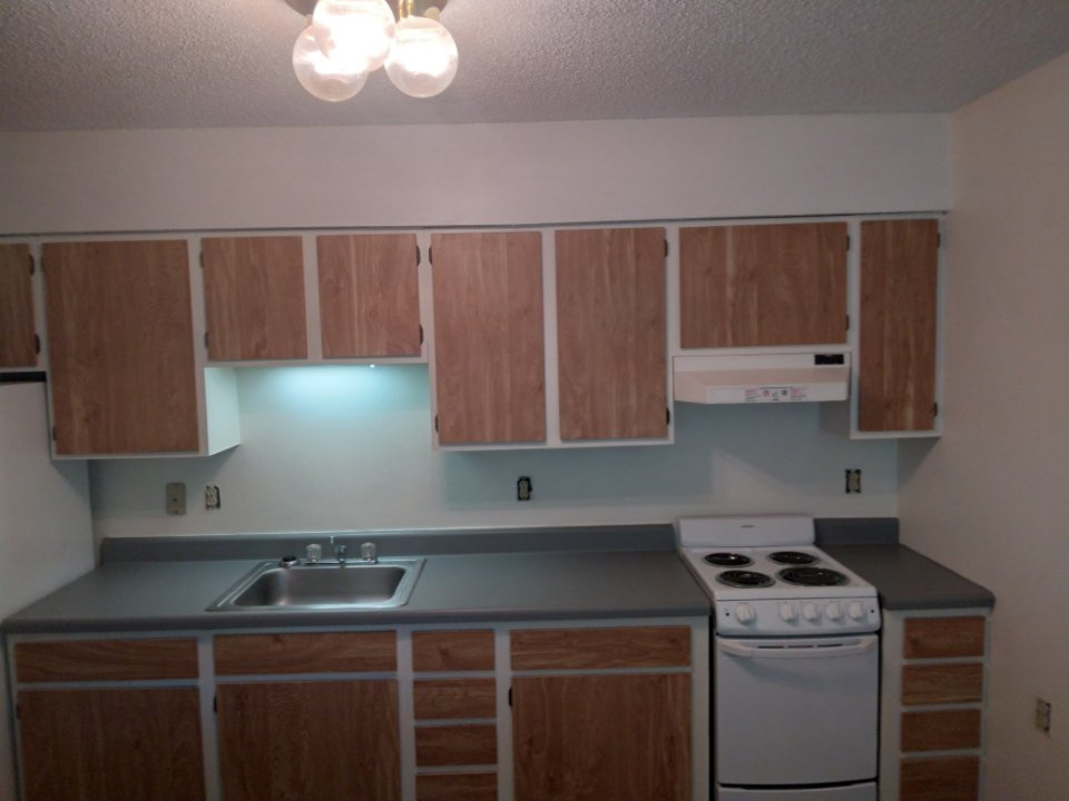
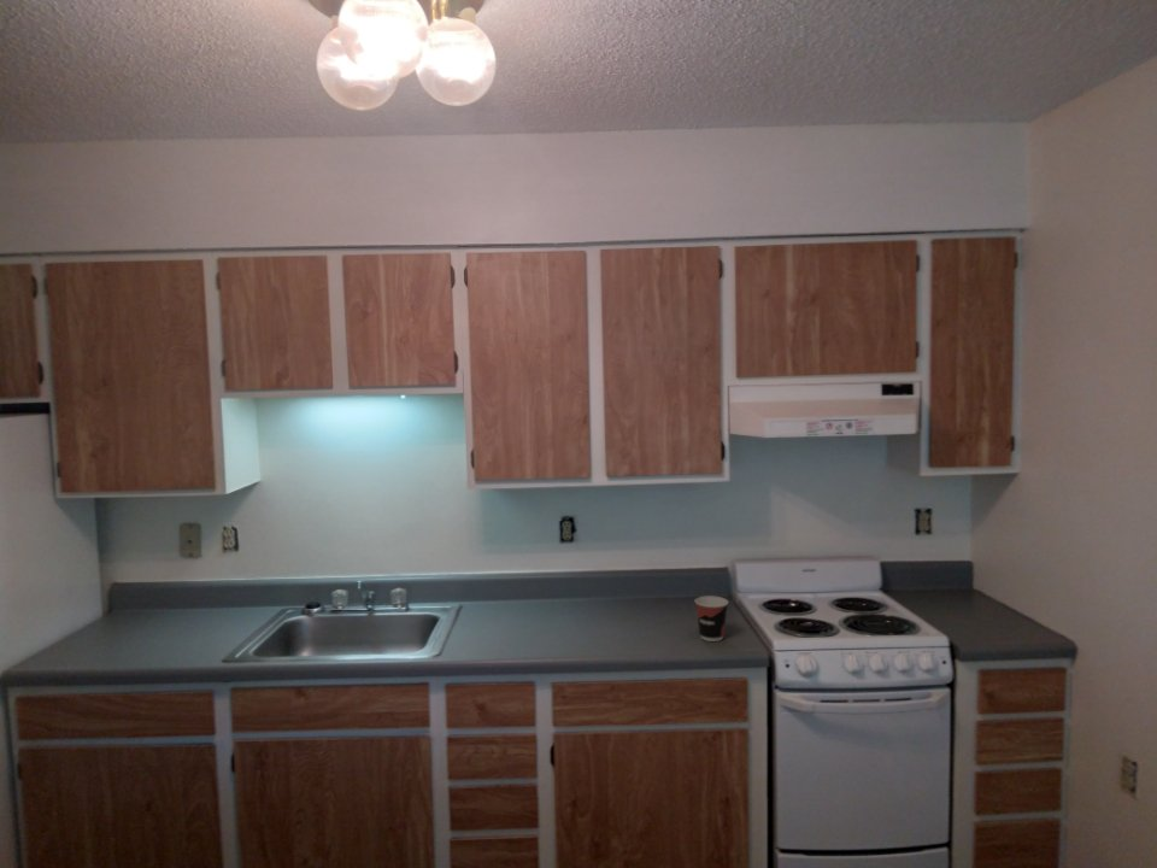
+ cup (711, 618)
